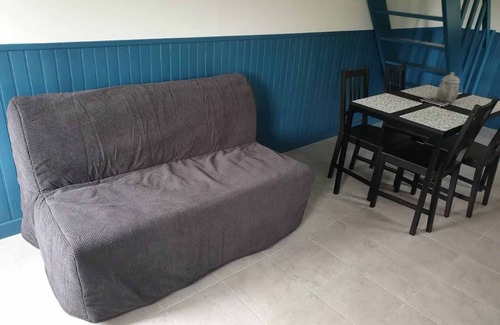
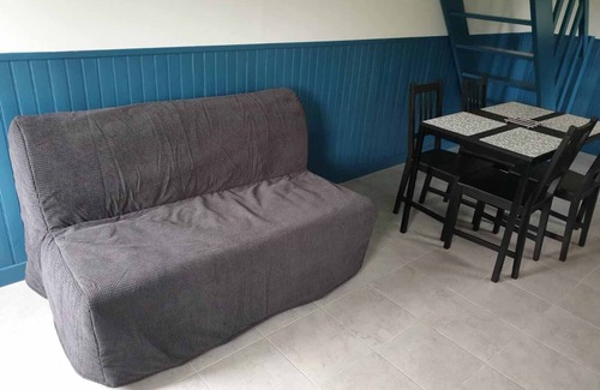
- teapot (449, 86)
